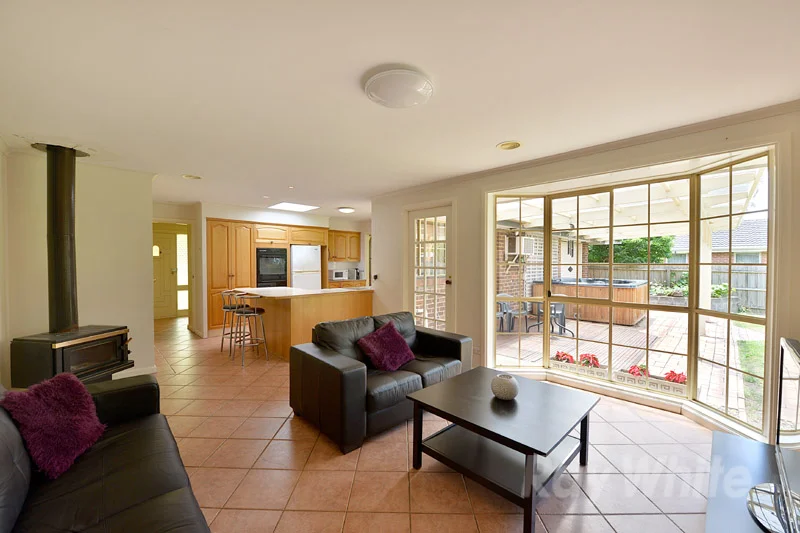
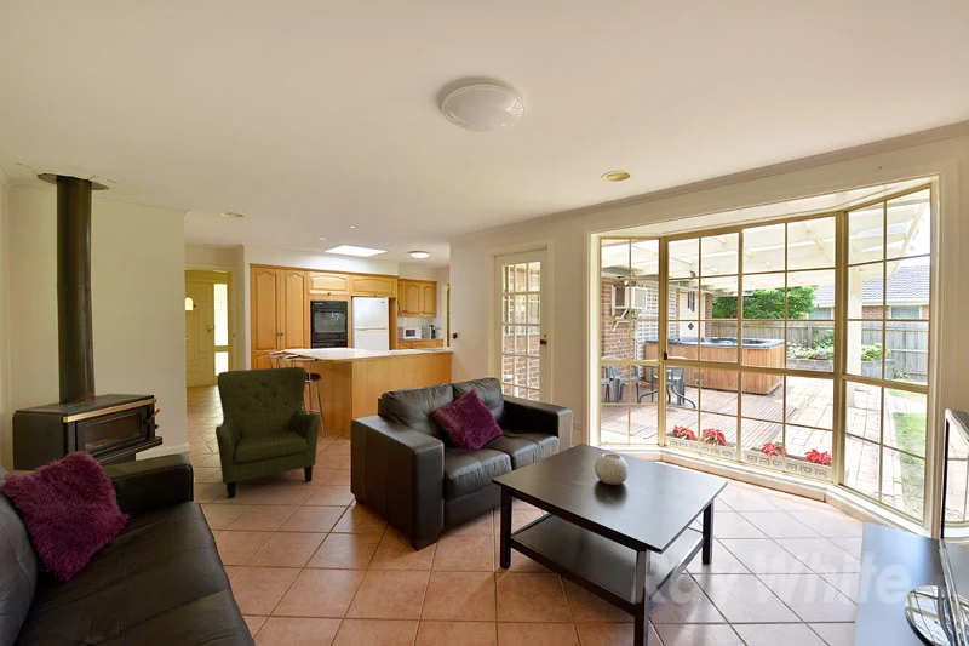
+ armchair (266, 423)
